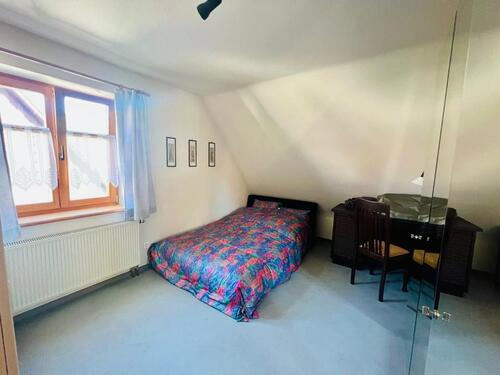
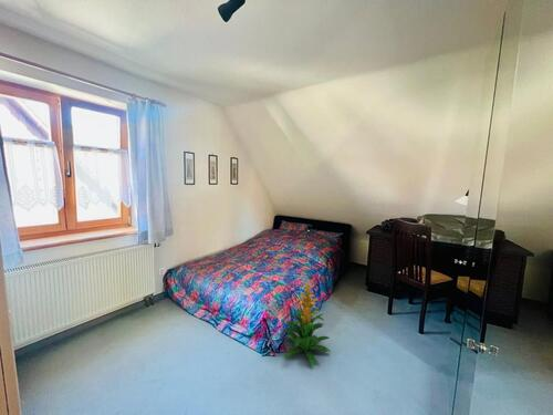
+ indoor plant (306, 315)
